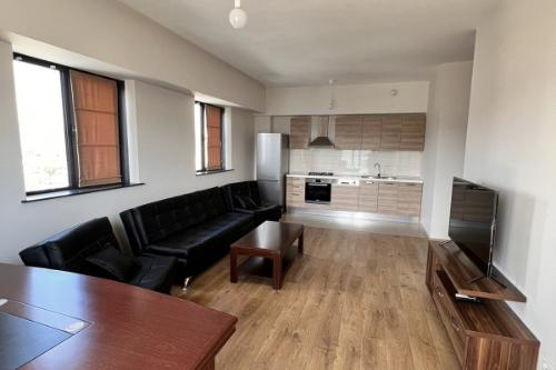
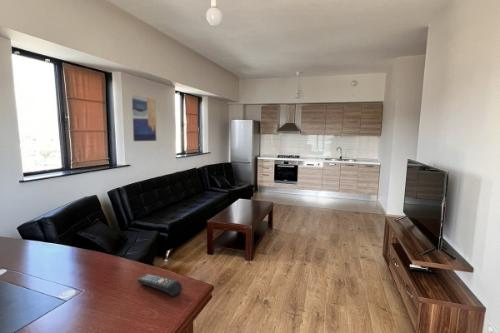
+ remote control (159, 283)
+ wall art (145, 119)
